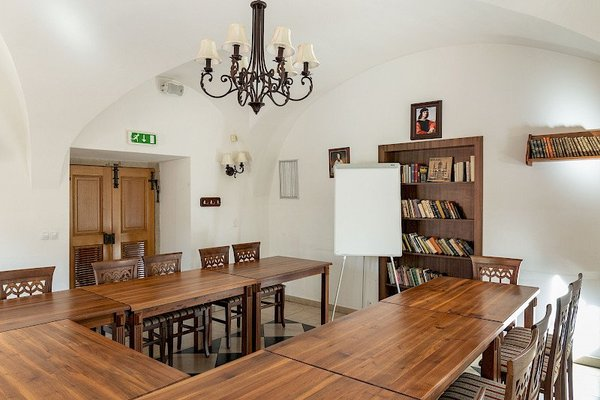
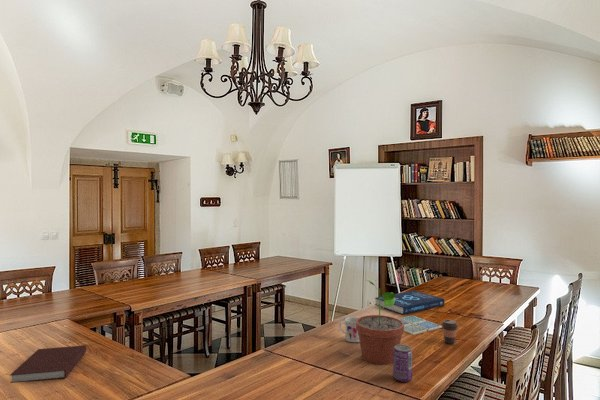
+ potted plant (379, 317)
+ drink coaster (412, 324)
+ coffee cup (449, 331)
+ beverage can (402, 363)
+ book (409, 301)
+ notebook (51, 362)
+ mug (350, 329)
